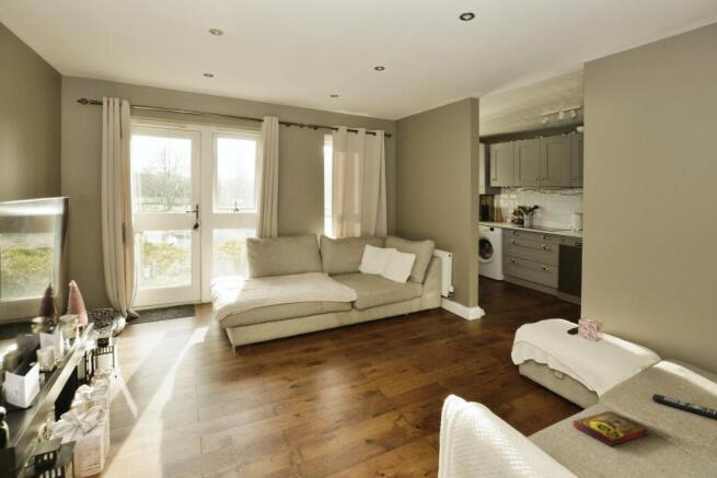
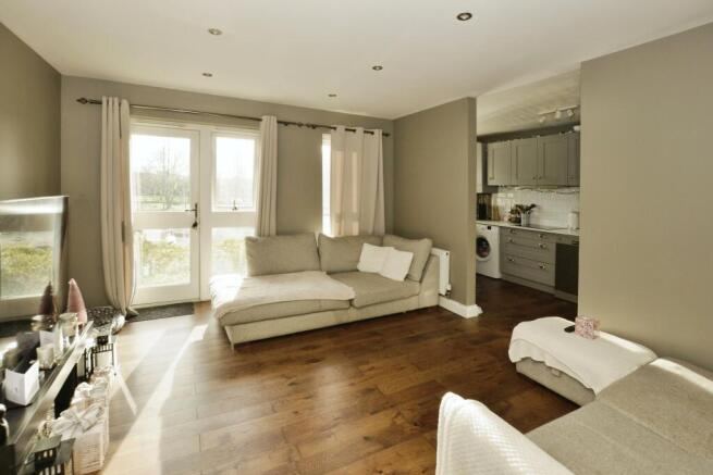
- remote control (686, 406)
- book (610, 427)
